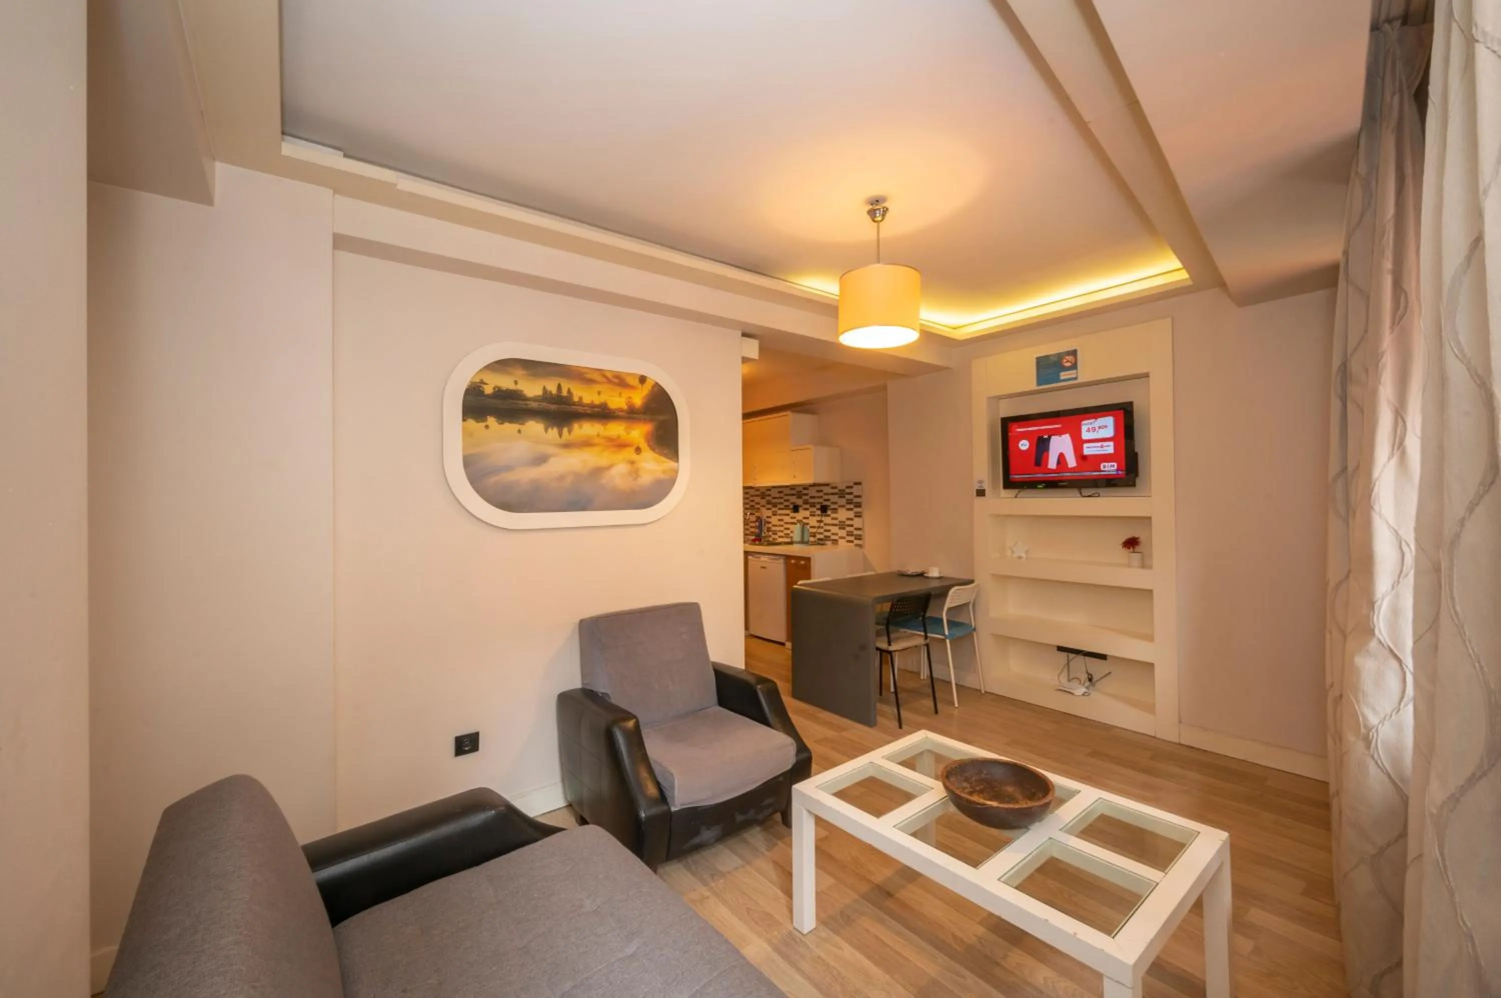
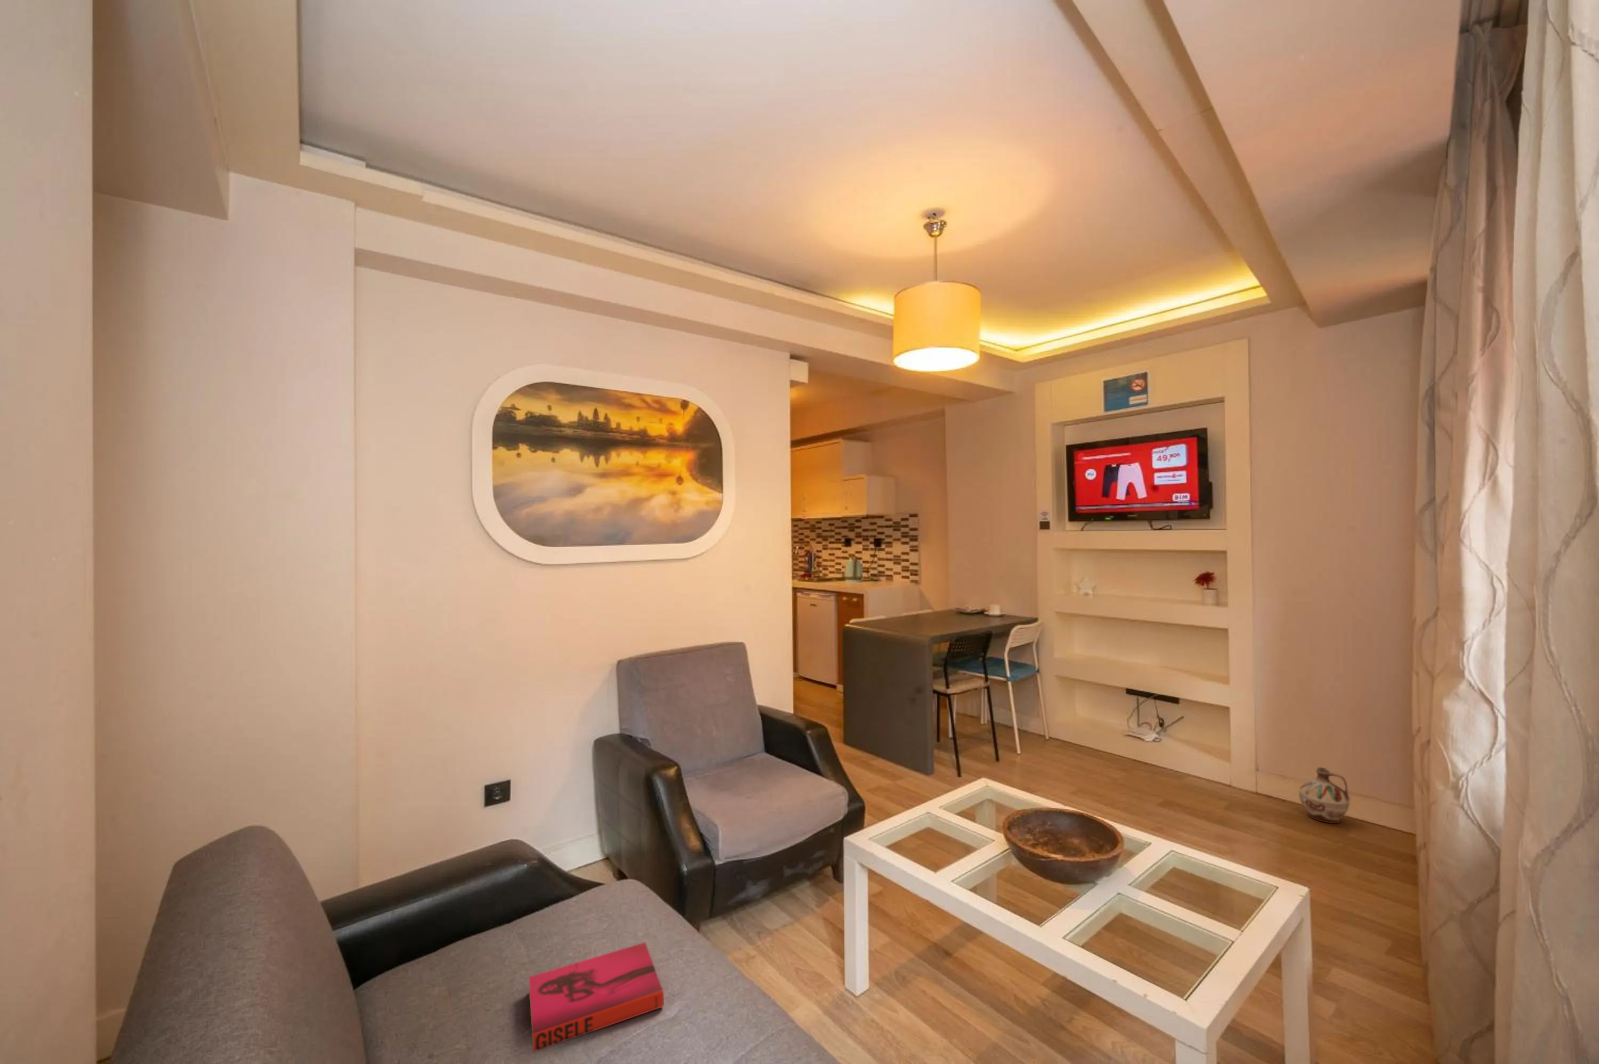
+ hardback book (595, 992)
+ ceramic jug (1324, 793)
